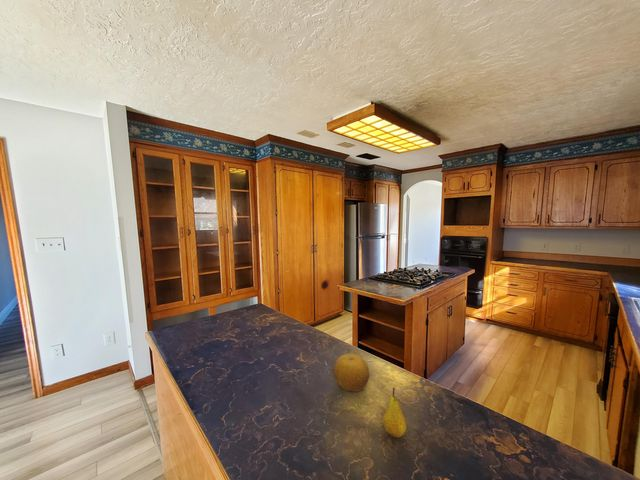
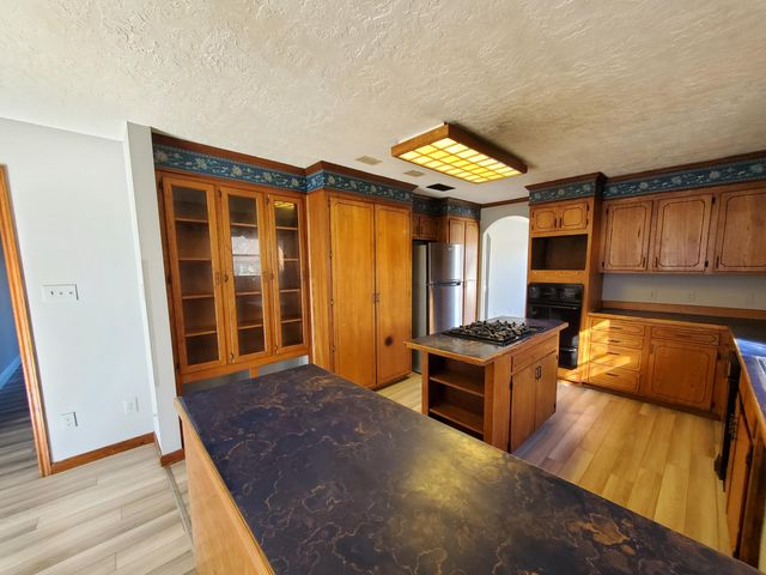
- fruit (394, 410)
- fruit (351, 372)
